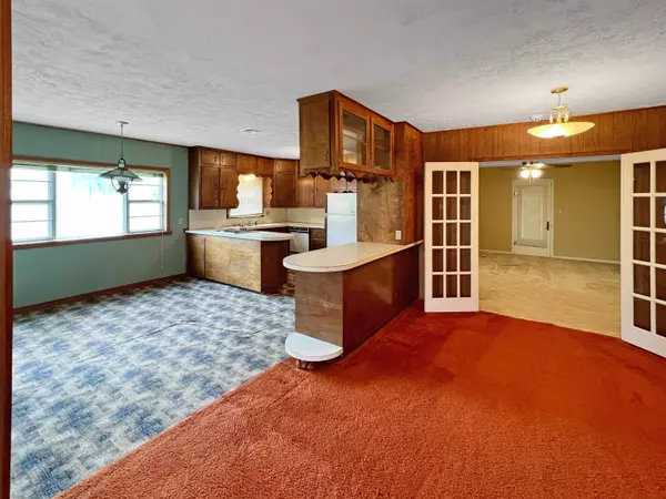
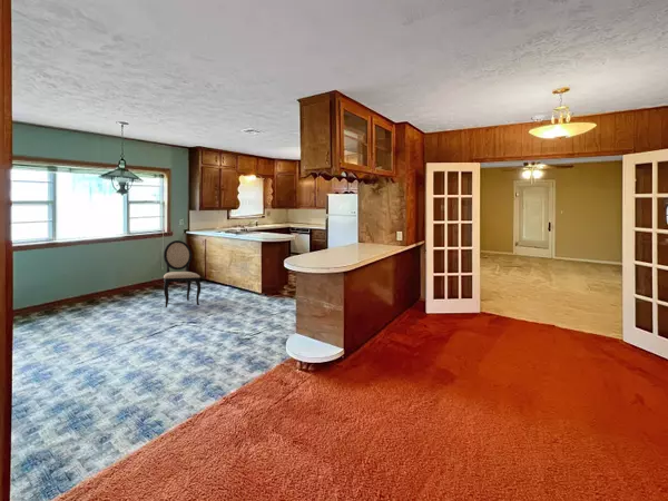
+ dining chair (179, 272)
